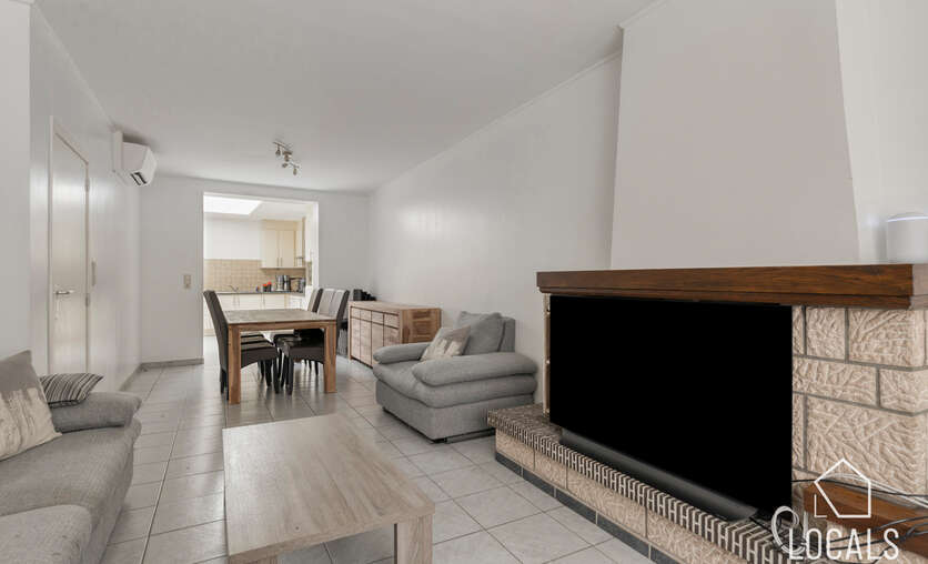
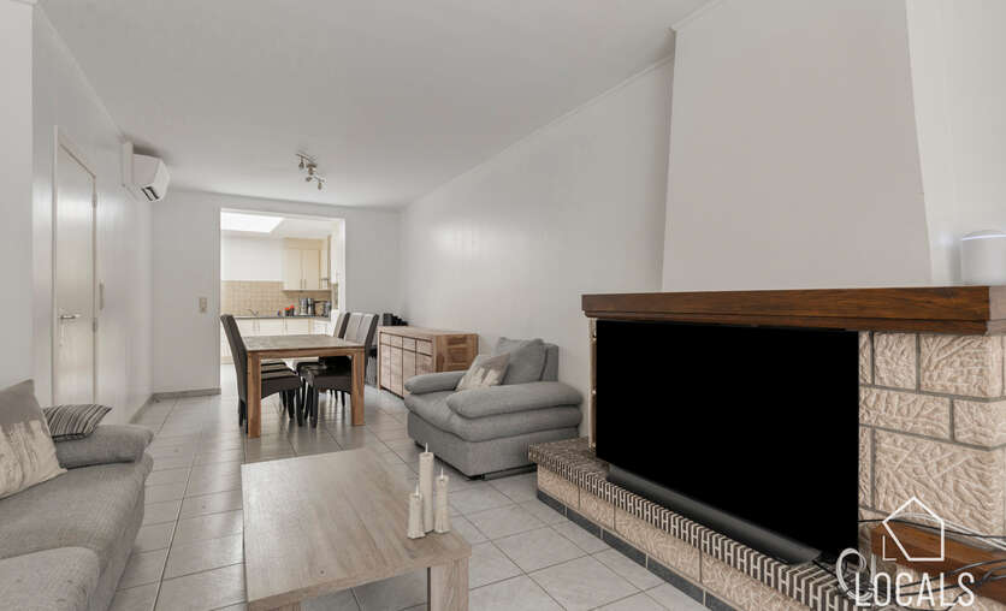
+ candle (427, 485)
